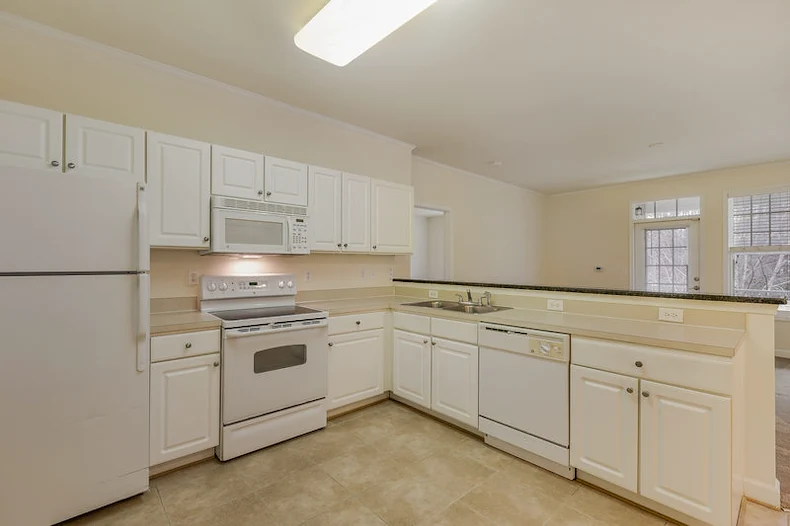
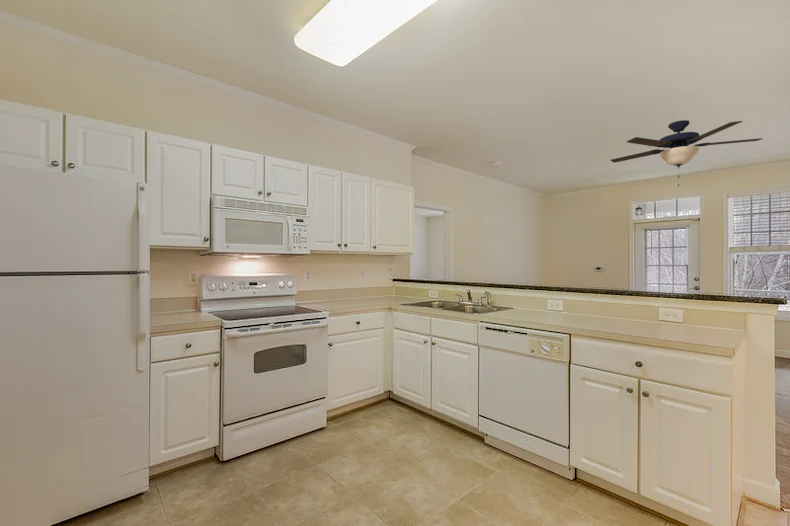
+ ceiling fan (678, 155)
